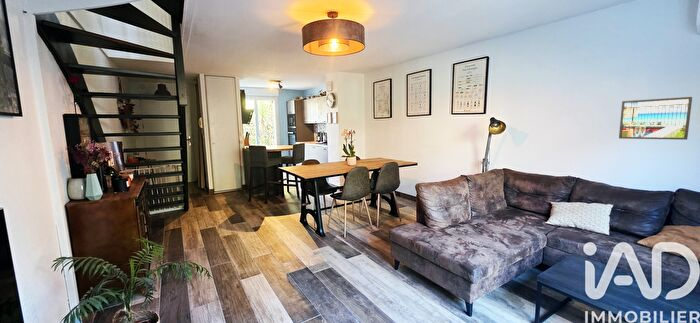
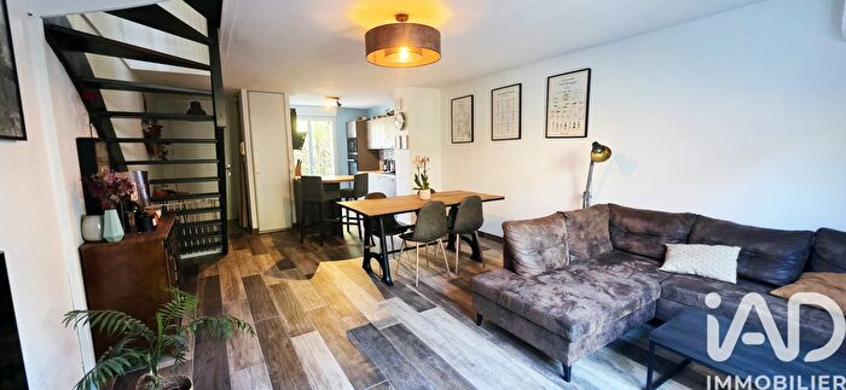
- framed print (652, 119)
